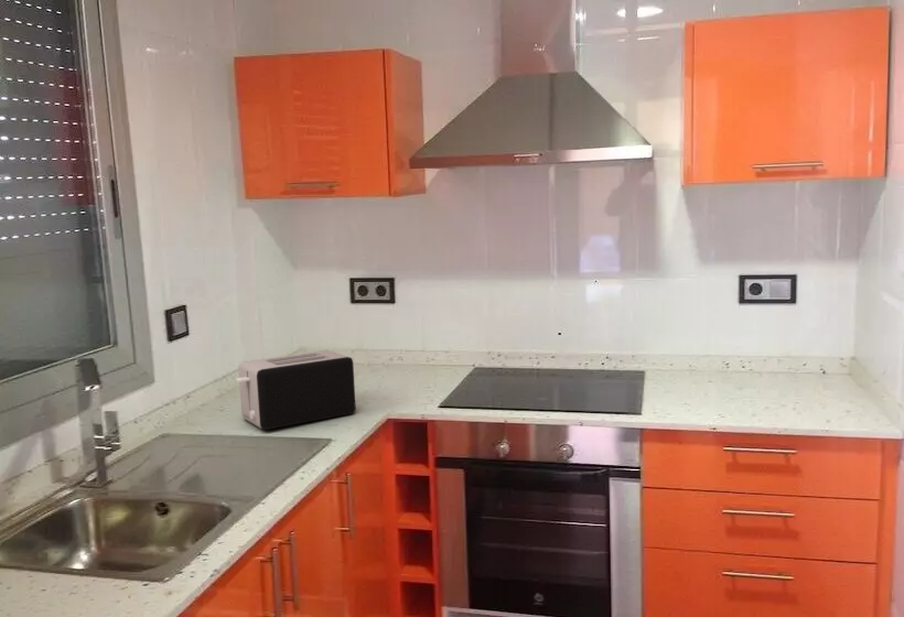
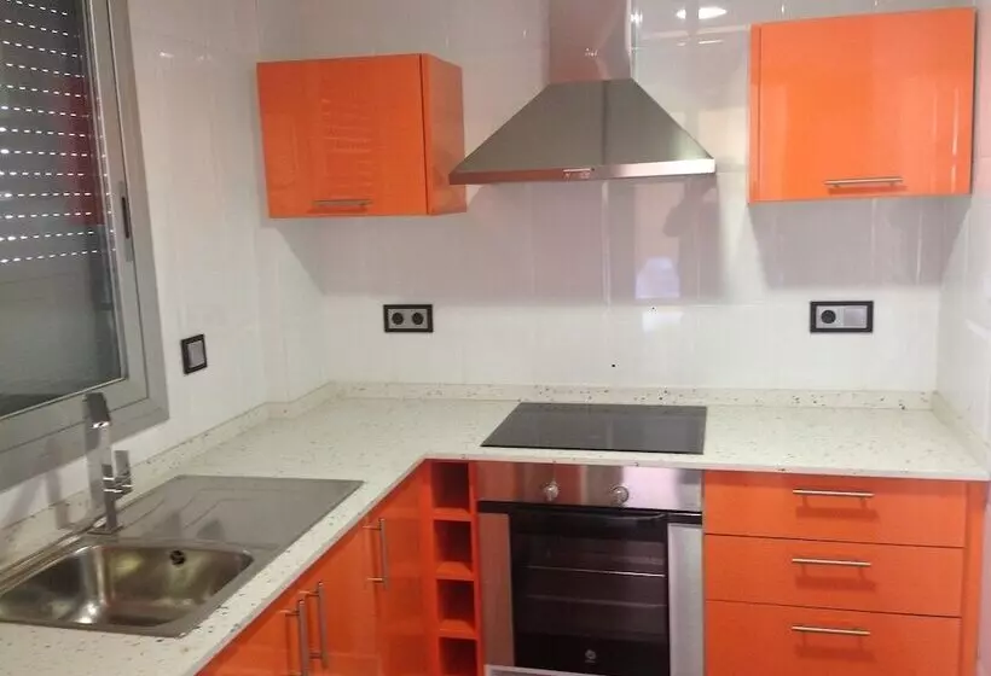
- toaster (297, 388)
